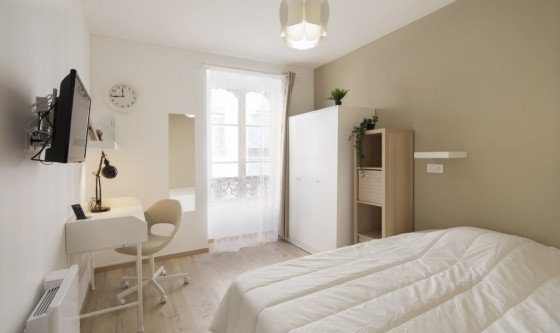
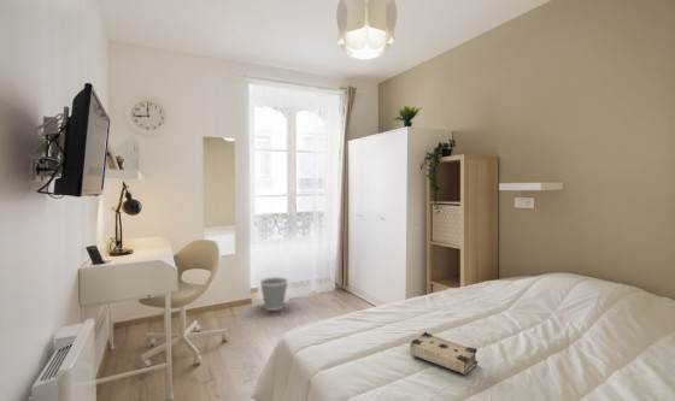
+ book (442, 352)
+ wastebasket (274, 294)
